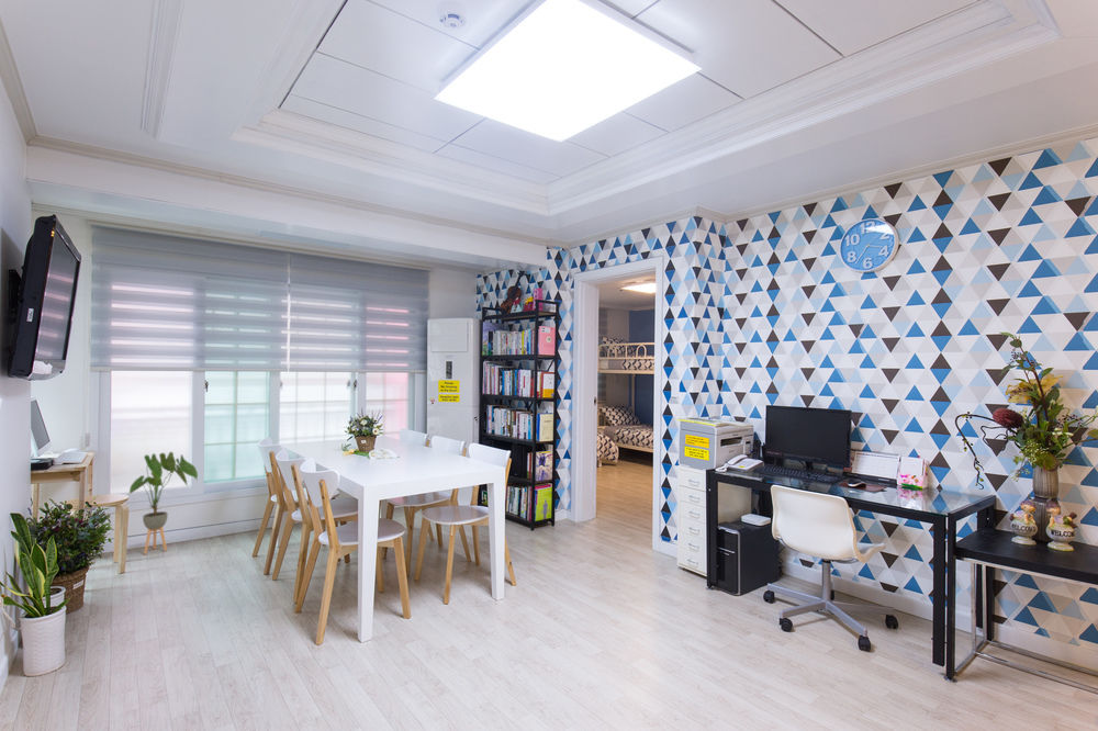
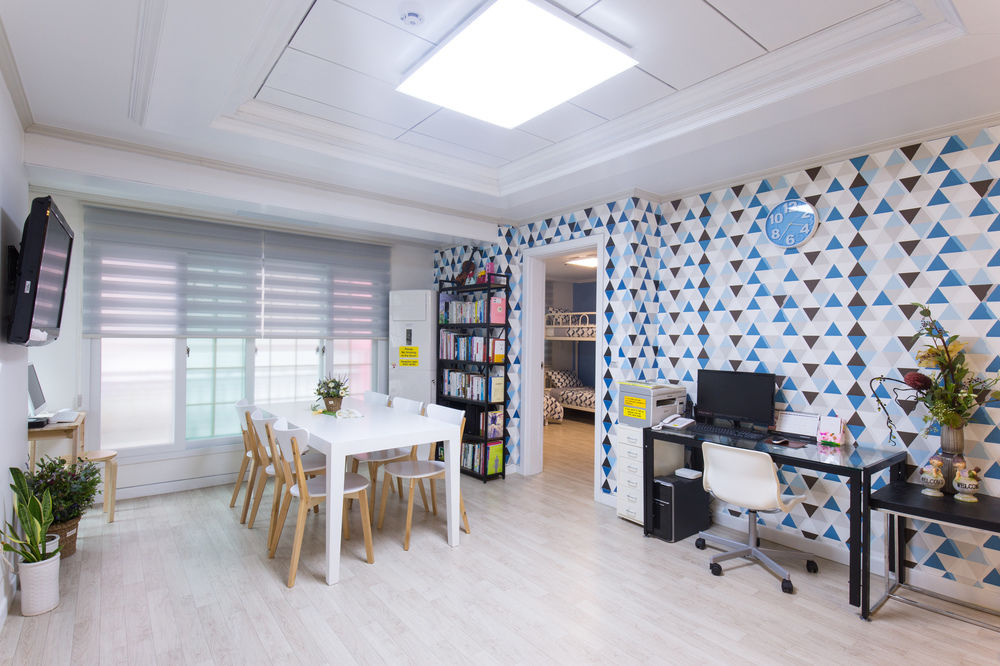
- house plant (159, 501)
